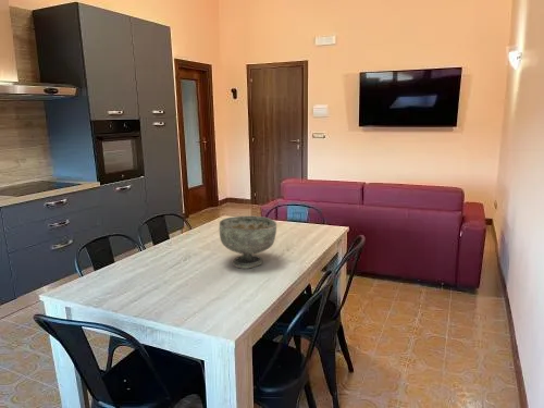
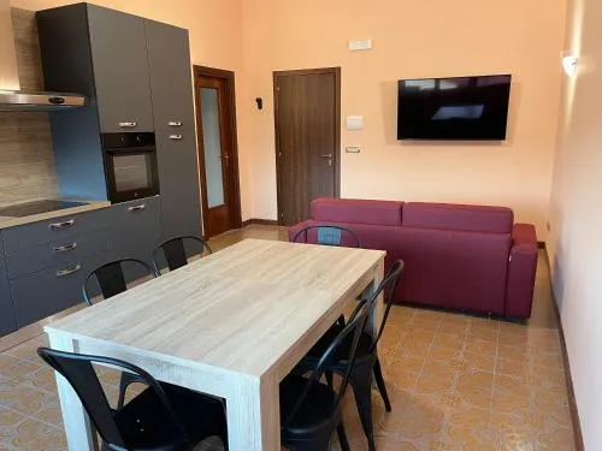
- decorative bowl (247, 242)
